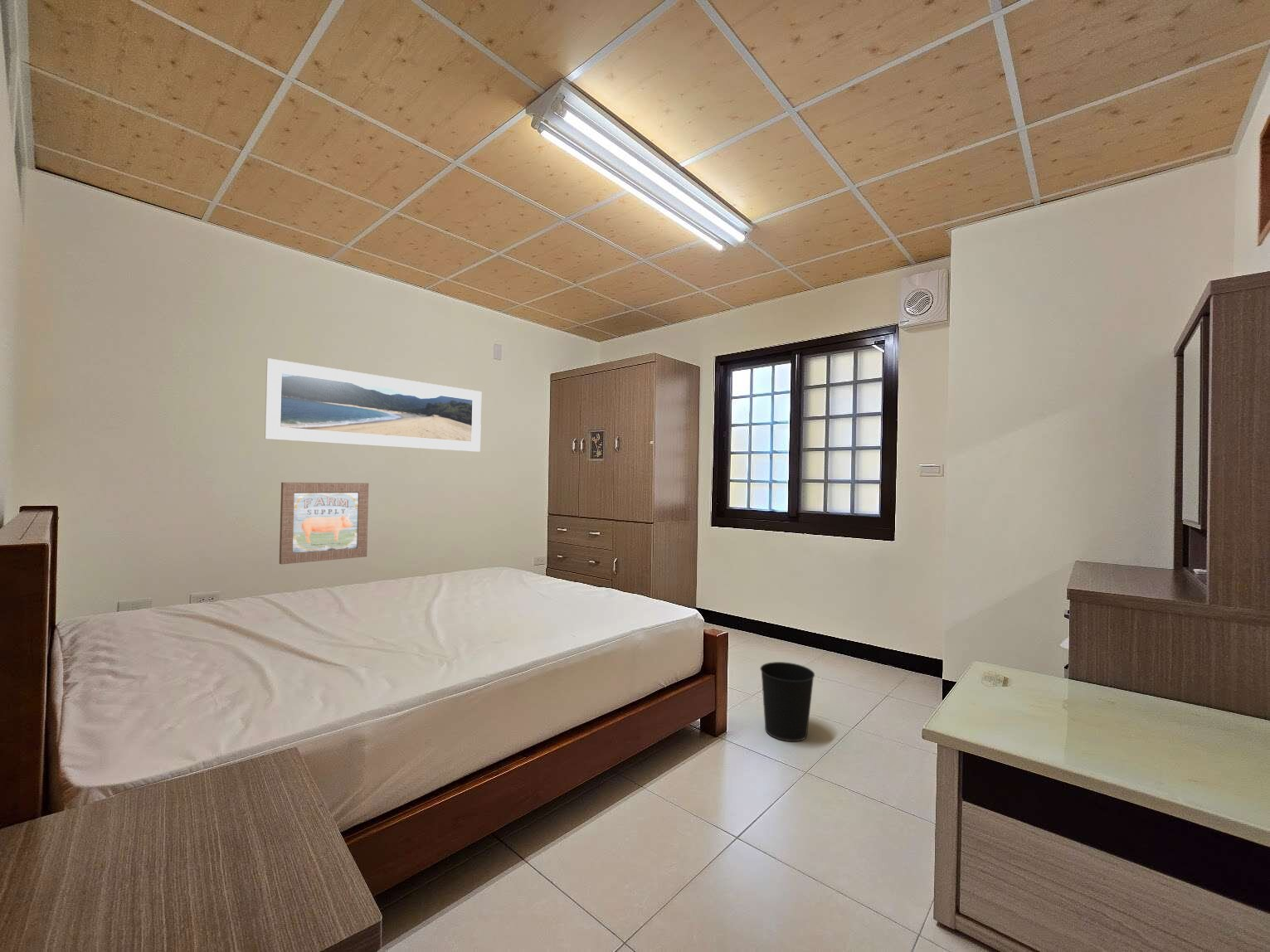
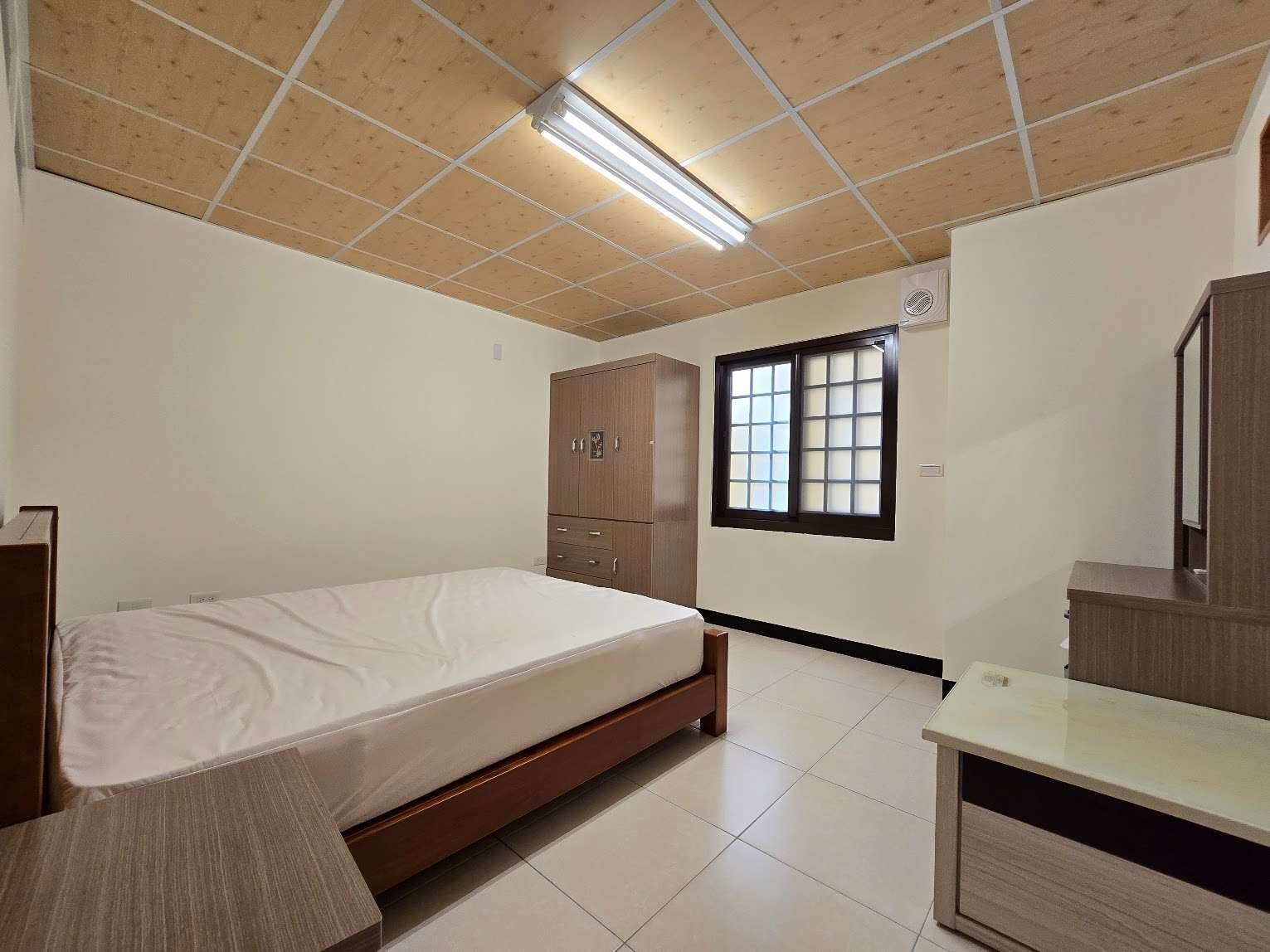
- wall art (326, 521)
- wastebasket (786, 701)
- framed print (388, 411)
